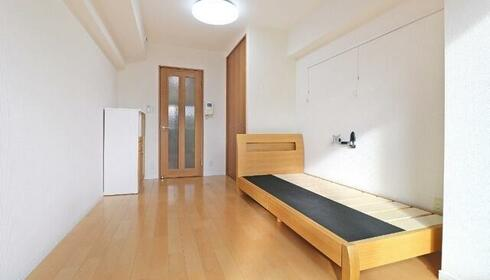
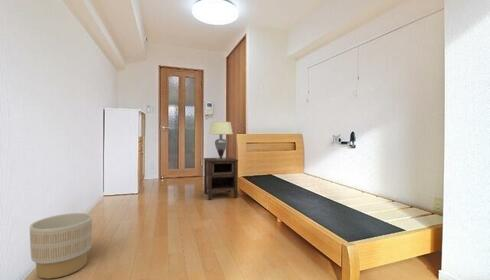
+ nightstand (220, 177)
+ planter (62, 244)
+ lampshade (220, 140)
